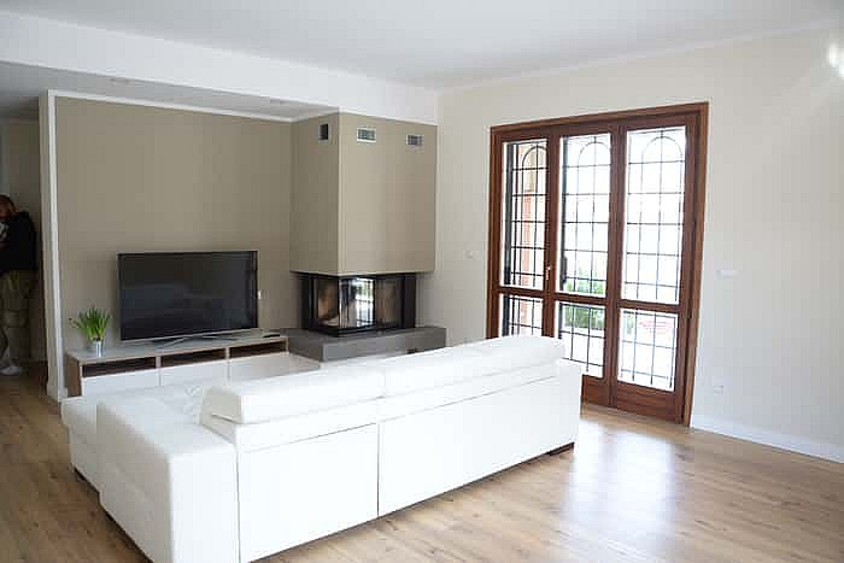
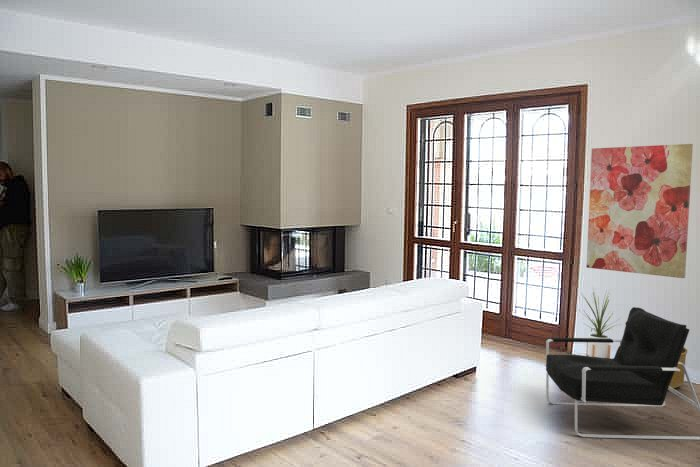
+ house plant (600, 326)
+ basket (674, 372)
+ armchair (621, 367)
+ wall art (636, 209)
